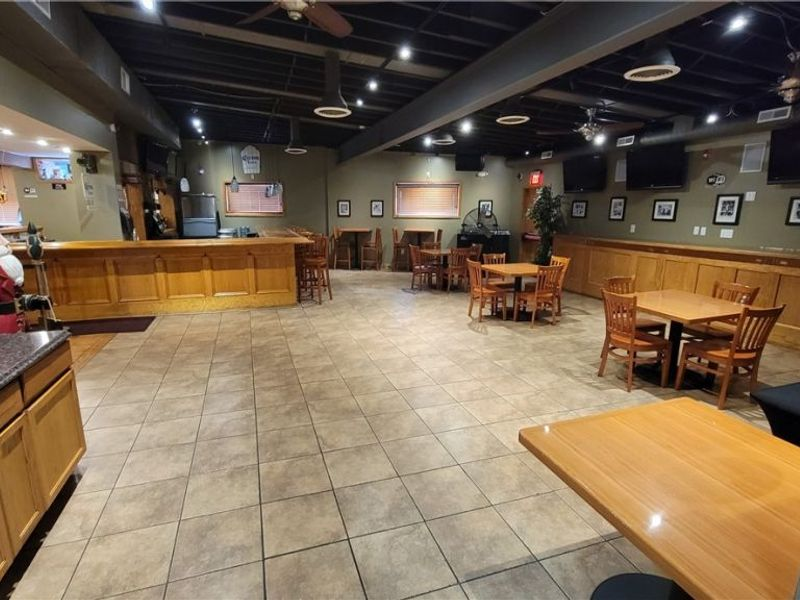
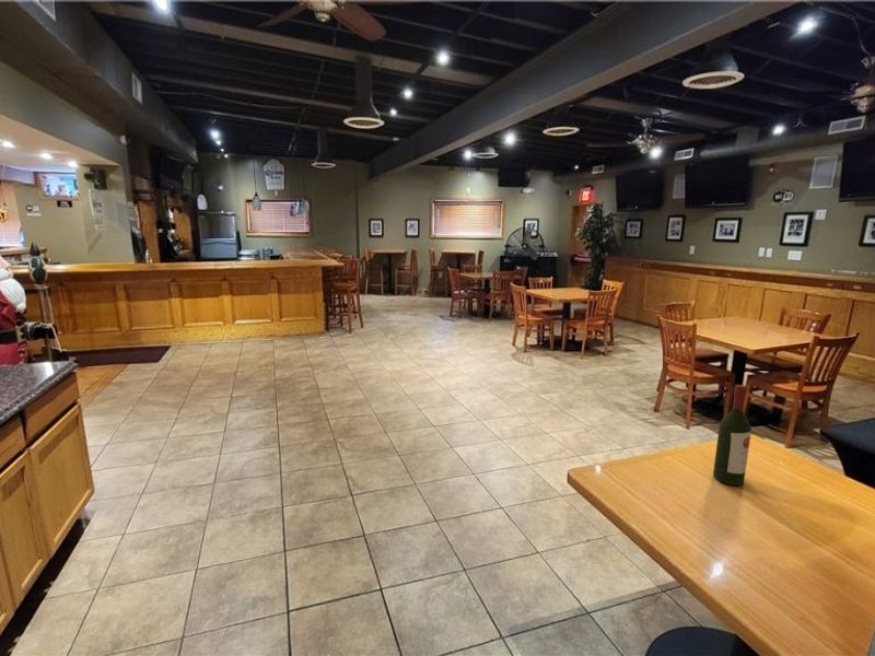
+ wine bottle (734, 433)
